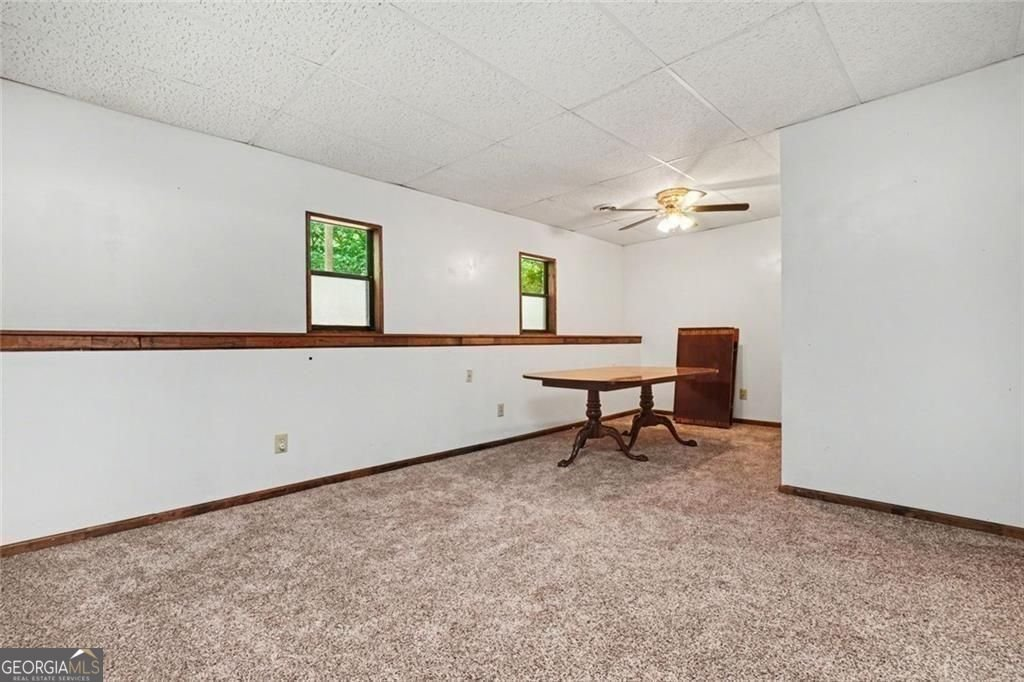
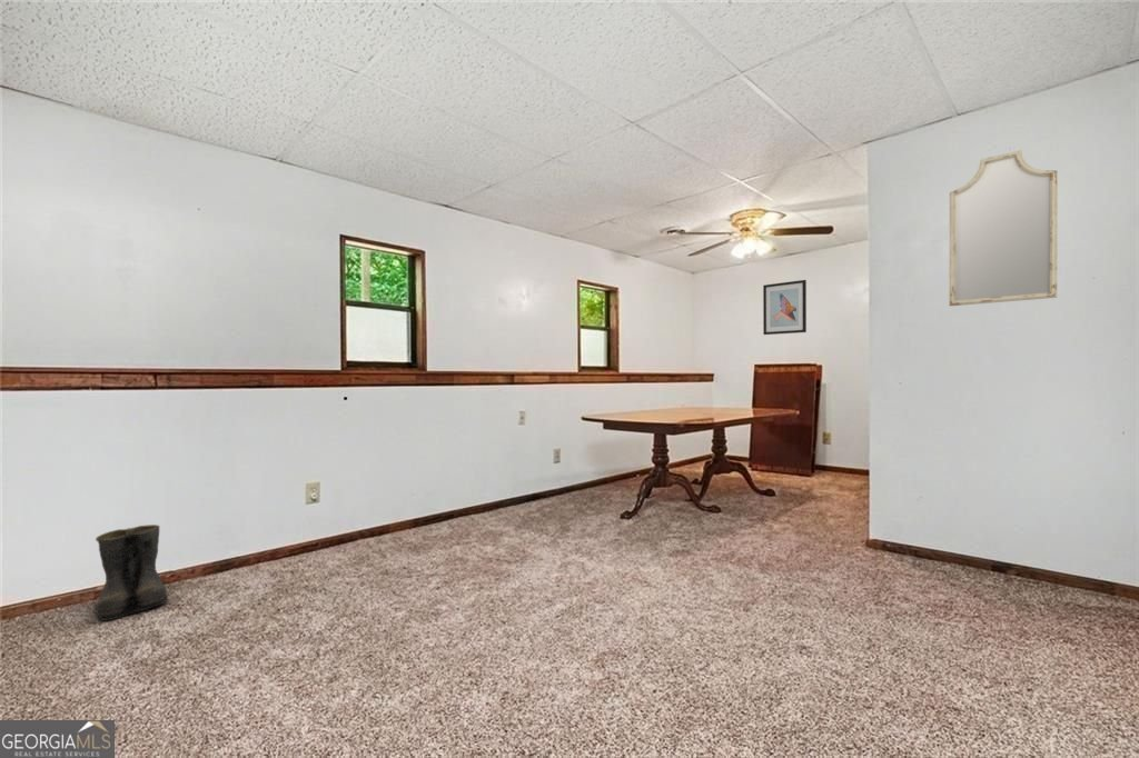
+ home mirror (1000, 228)
+ boots (130, 568)
+ wall art (784, 308)
